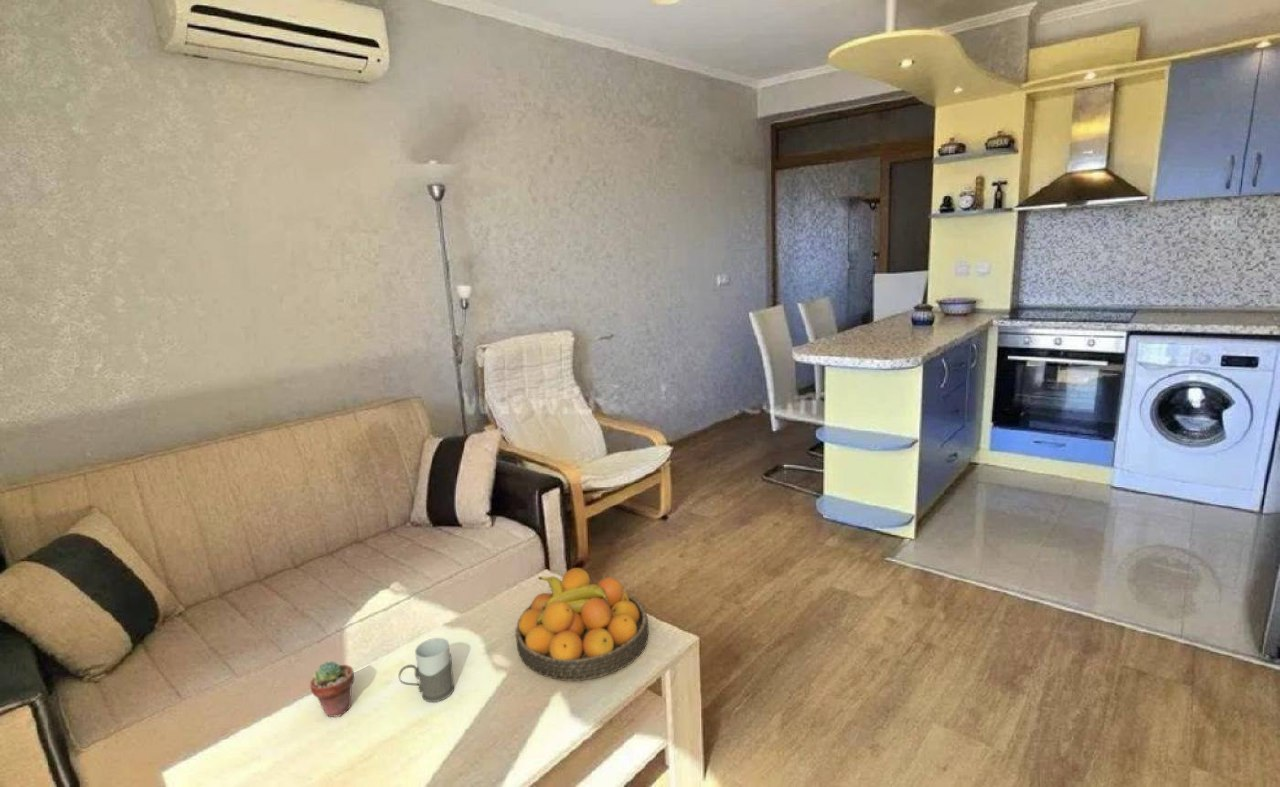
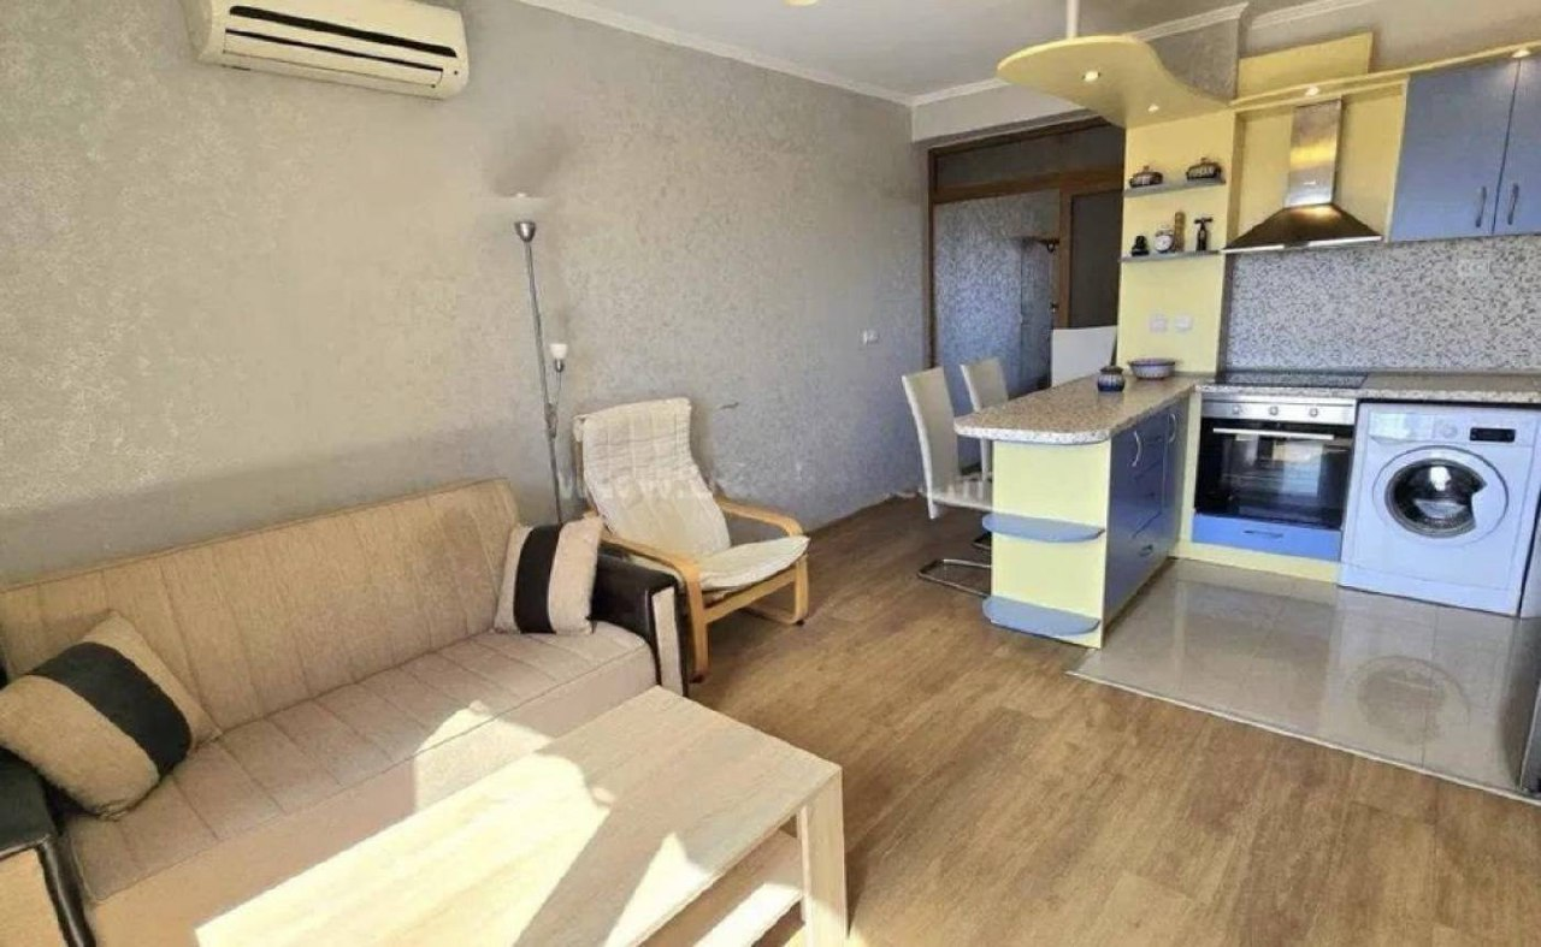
- fruit bowl (581, 612)
- mug (426, 673)
- potted succulent (333, 685)
